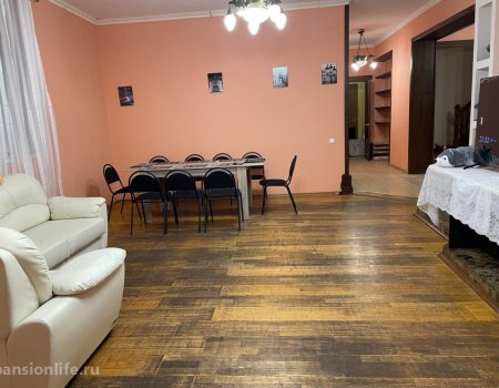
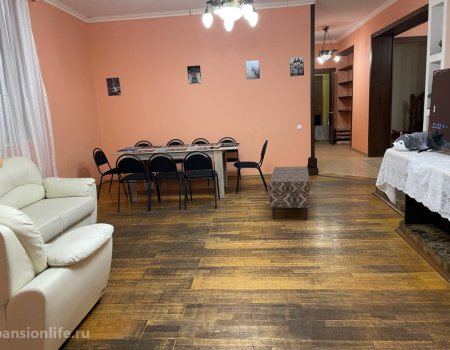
+ bench (290, 190)
